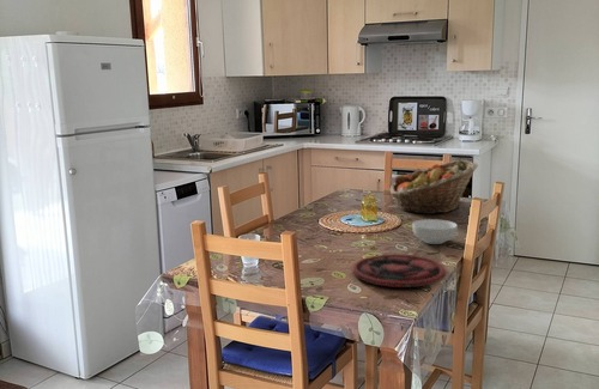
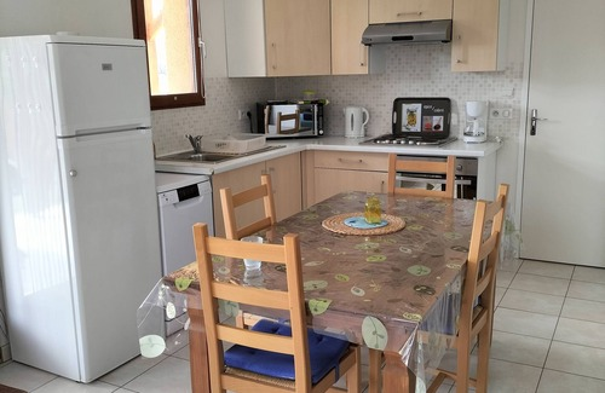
- cereal bowl (434, 232)
- plate (398, 268)
- fruit basket (431, 184)
